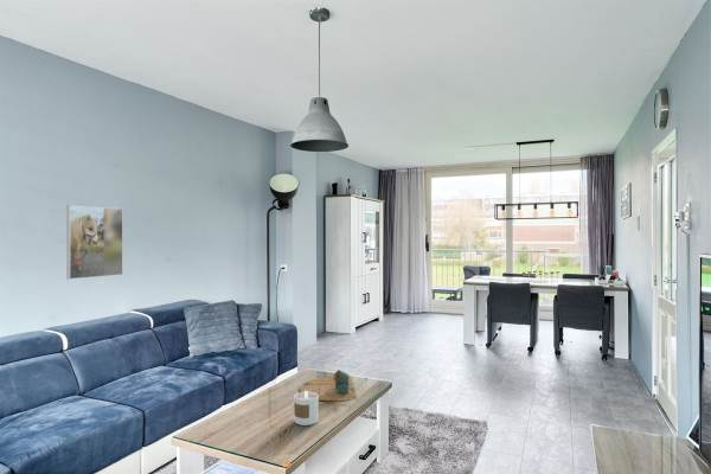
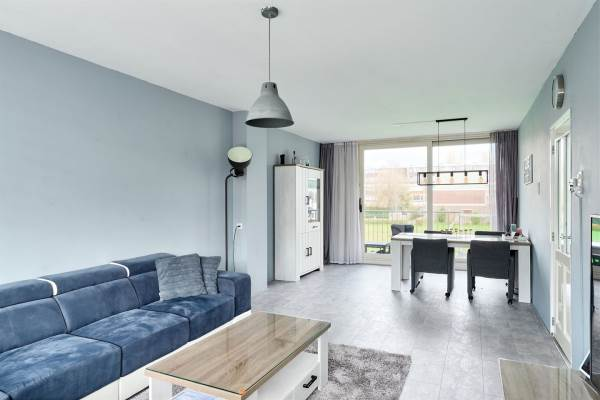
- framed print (96, 242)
- candle (306, 405)
- decorative tray (337, 376)
